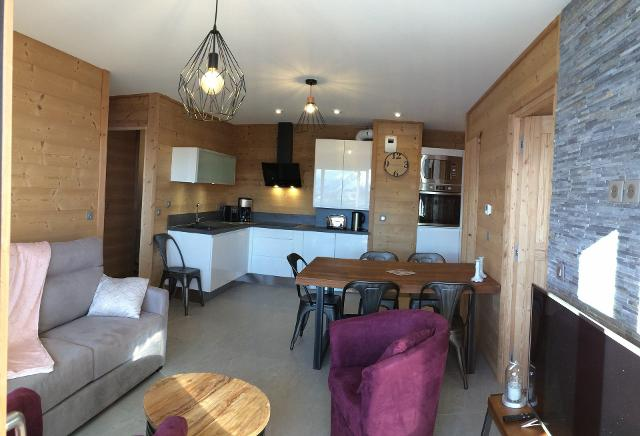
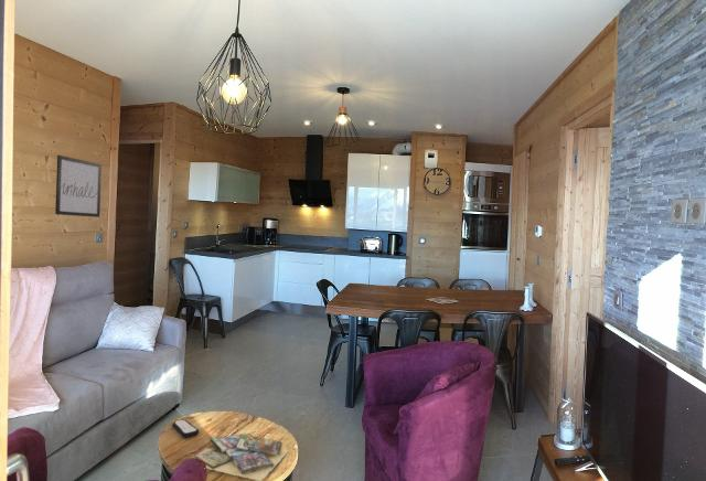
+ wall art (79, 188)
+ video game cases (242, 448)
+ remote control (184, 427)
